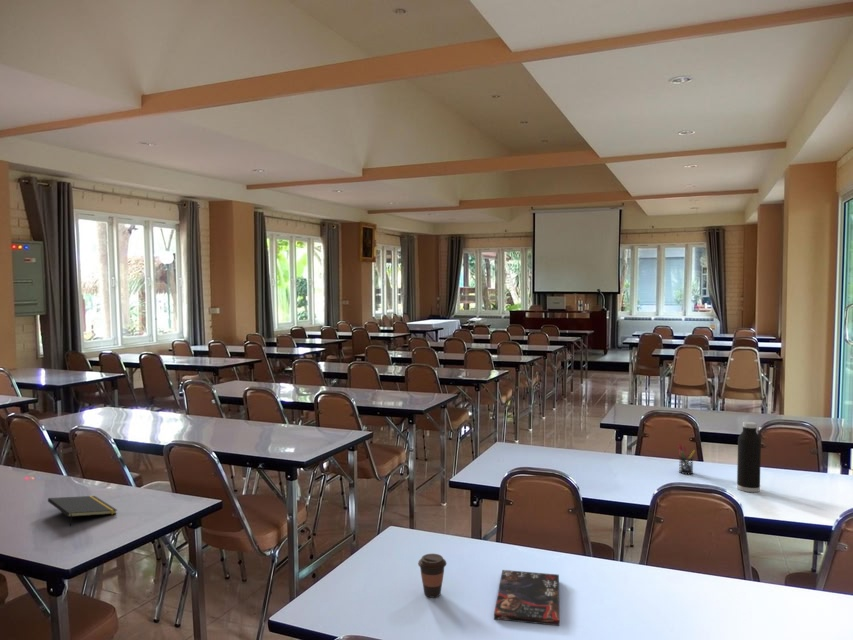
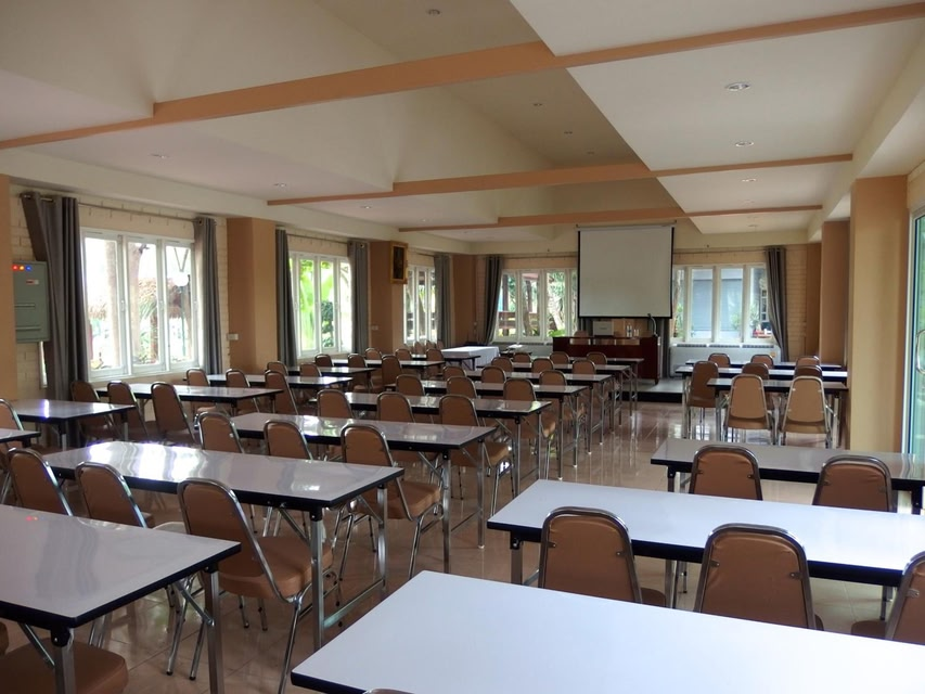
- book (528, 595)
- coffee cup (432, 576)
- notepad (82, 505)
- pen holder (684, 459)
- water bottle (749, 456)
